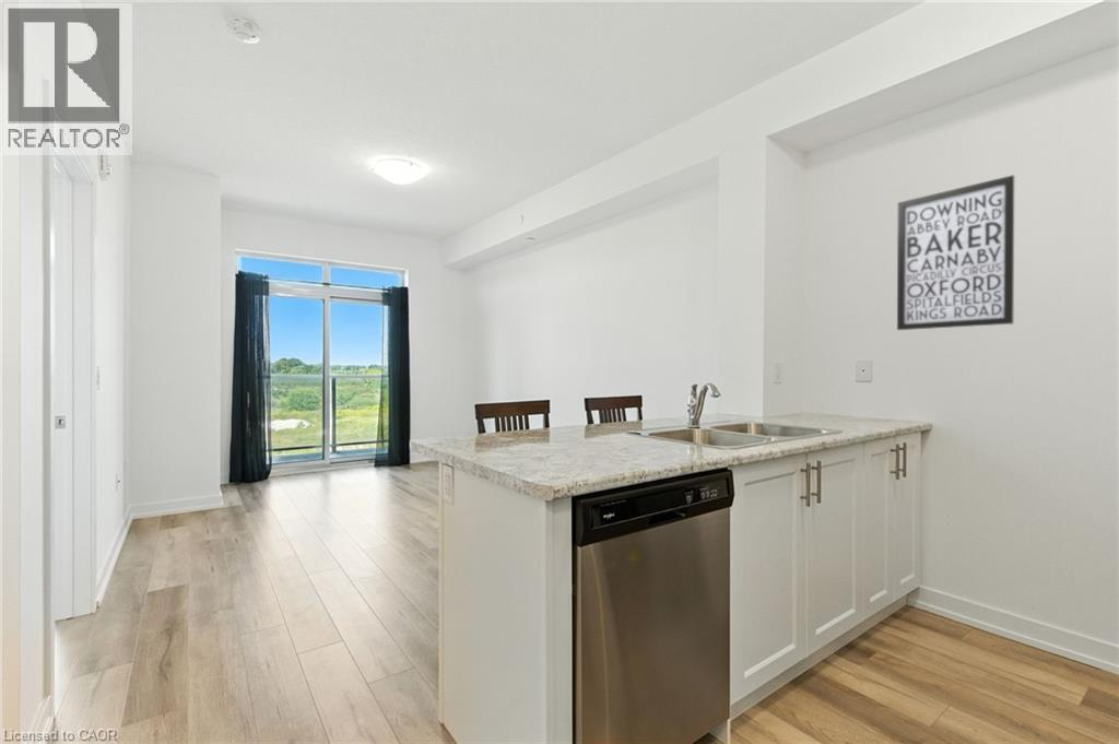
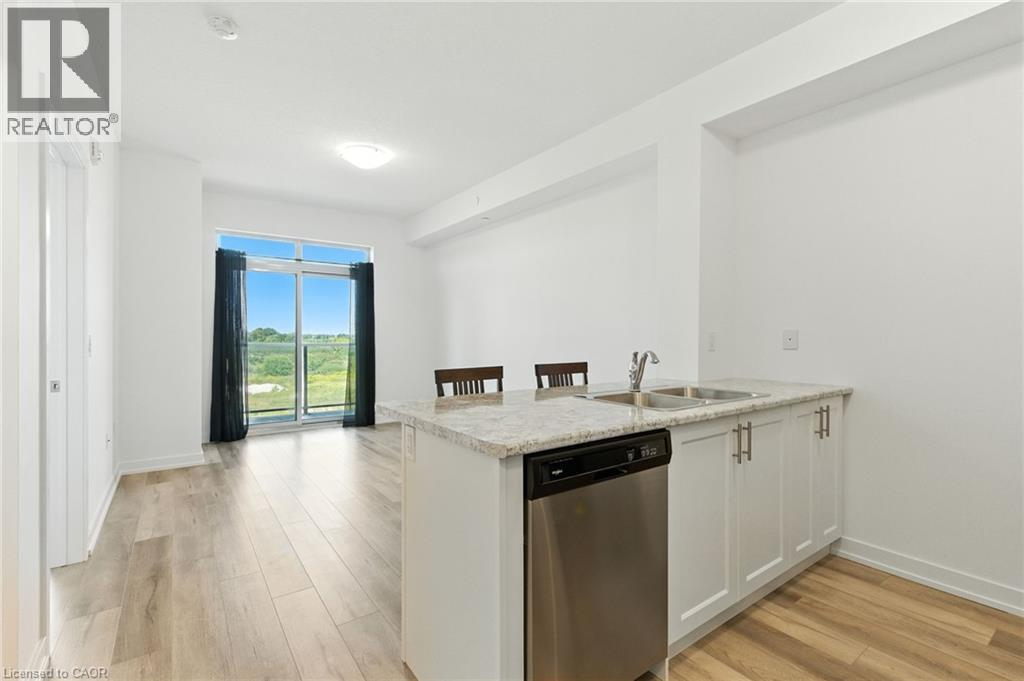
- wall art (951, 258)
